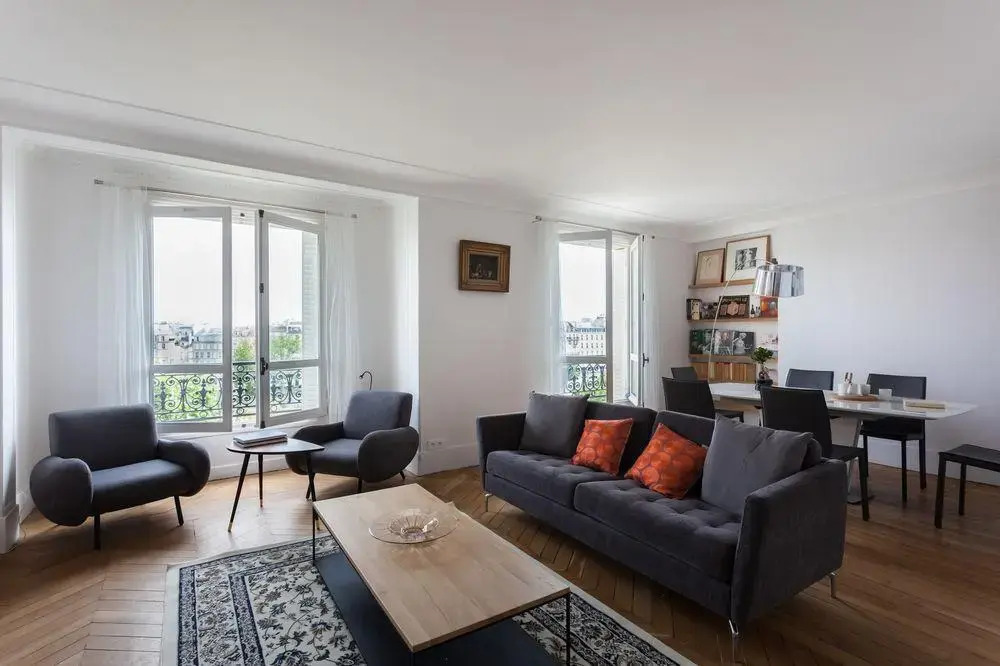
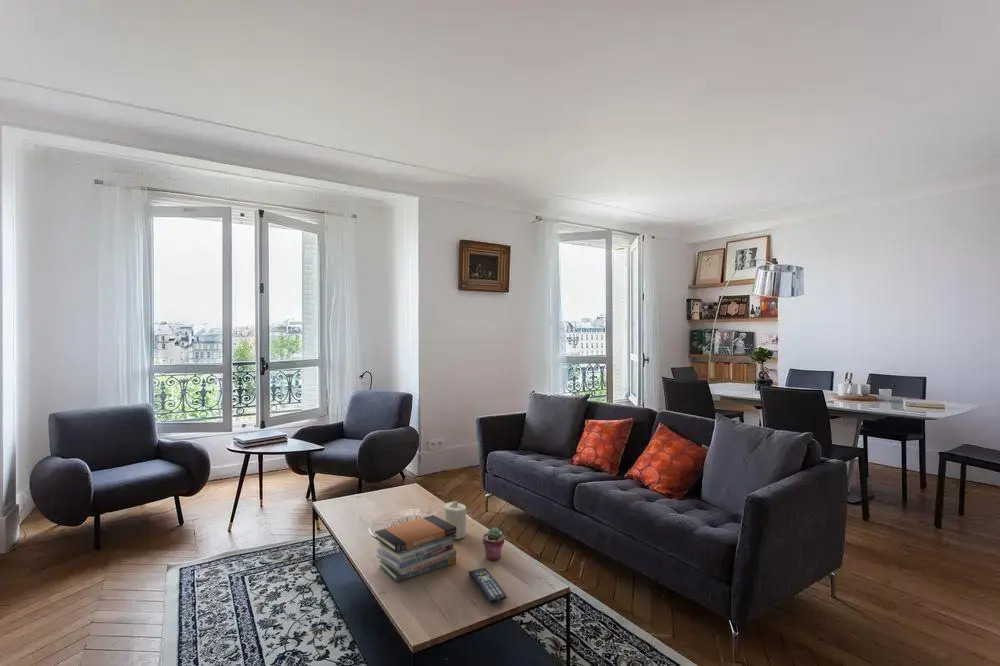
+ remote control (486, 583)
+ book stack (416, 547)
+ potted succulent (493, 542)
+ candle (454, 517)
